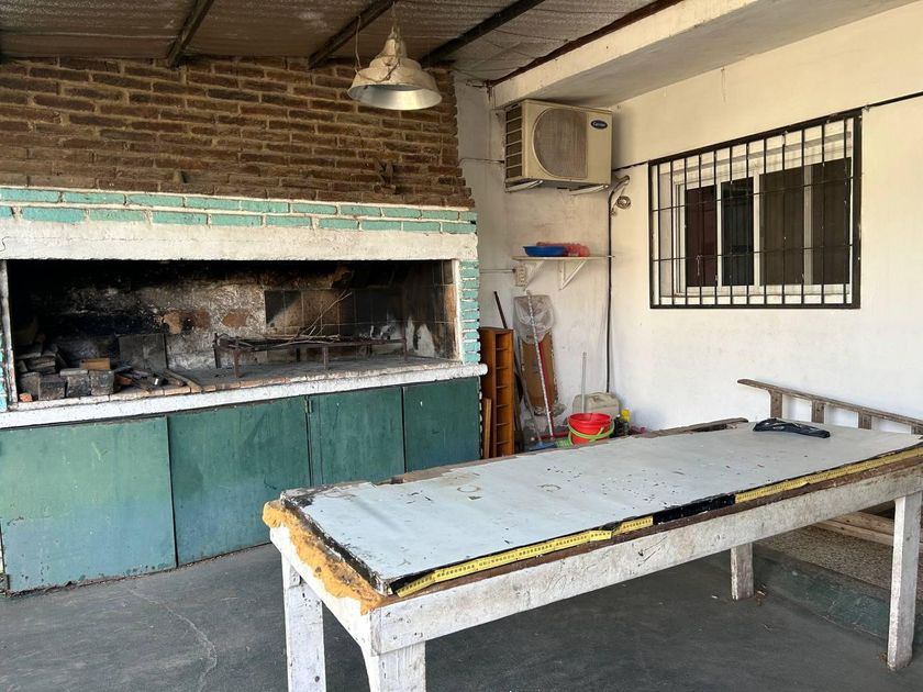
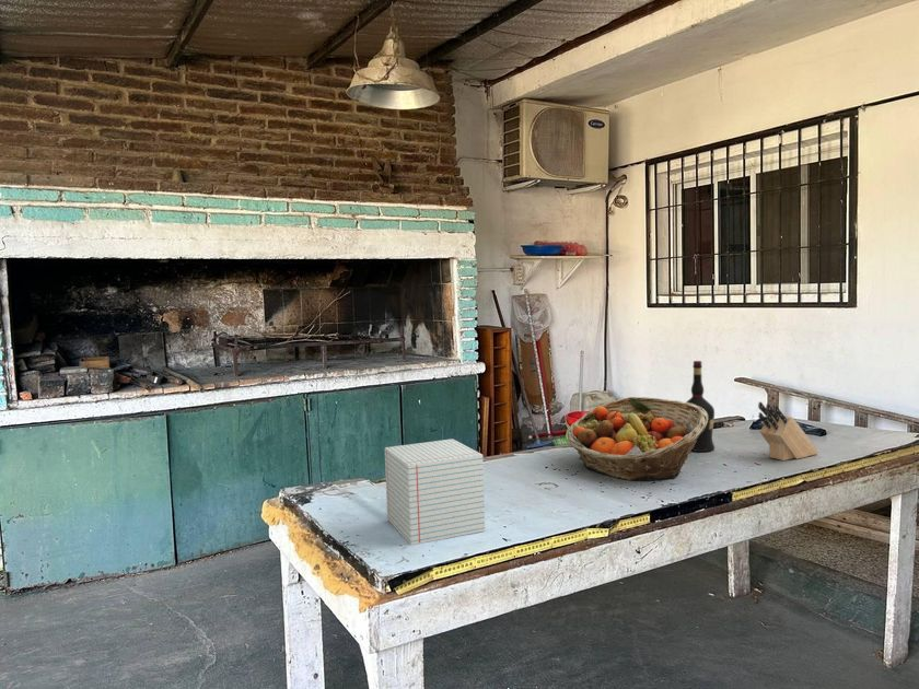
+ liquor (697, 405)
+ notepad (433, 488)
+ knife block (786, 428)
+ fruit basket (635, 435)
